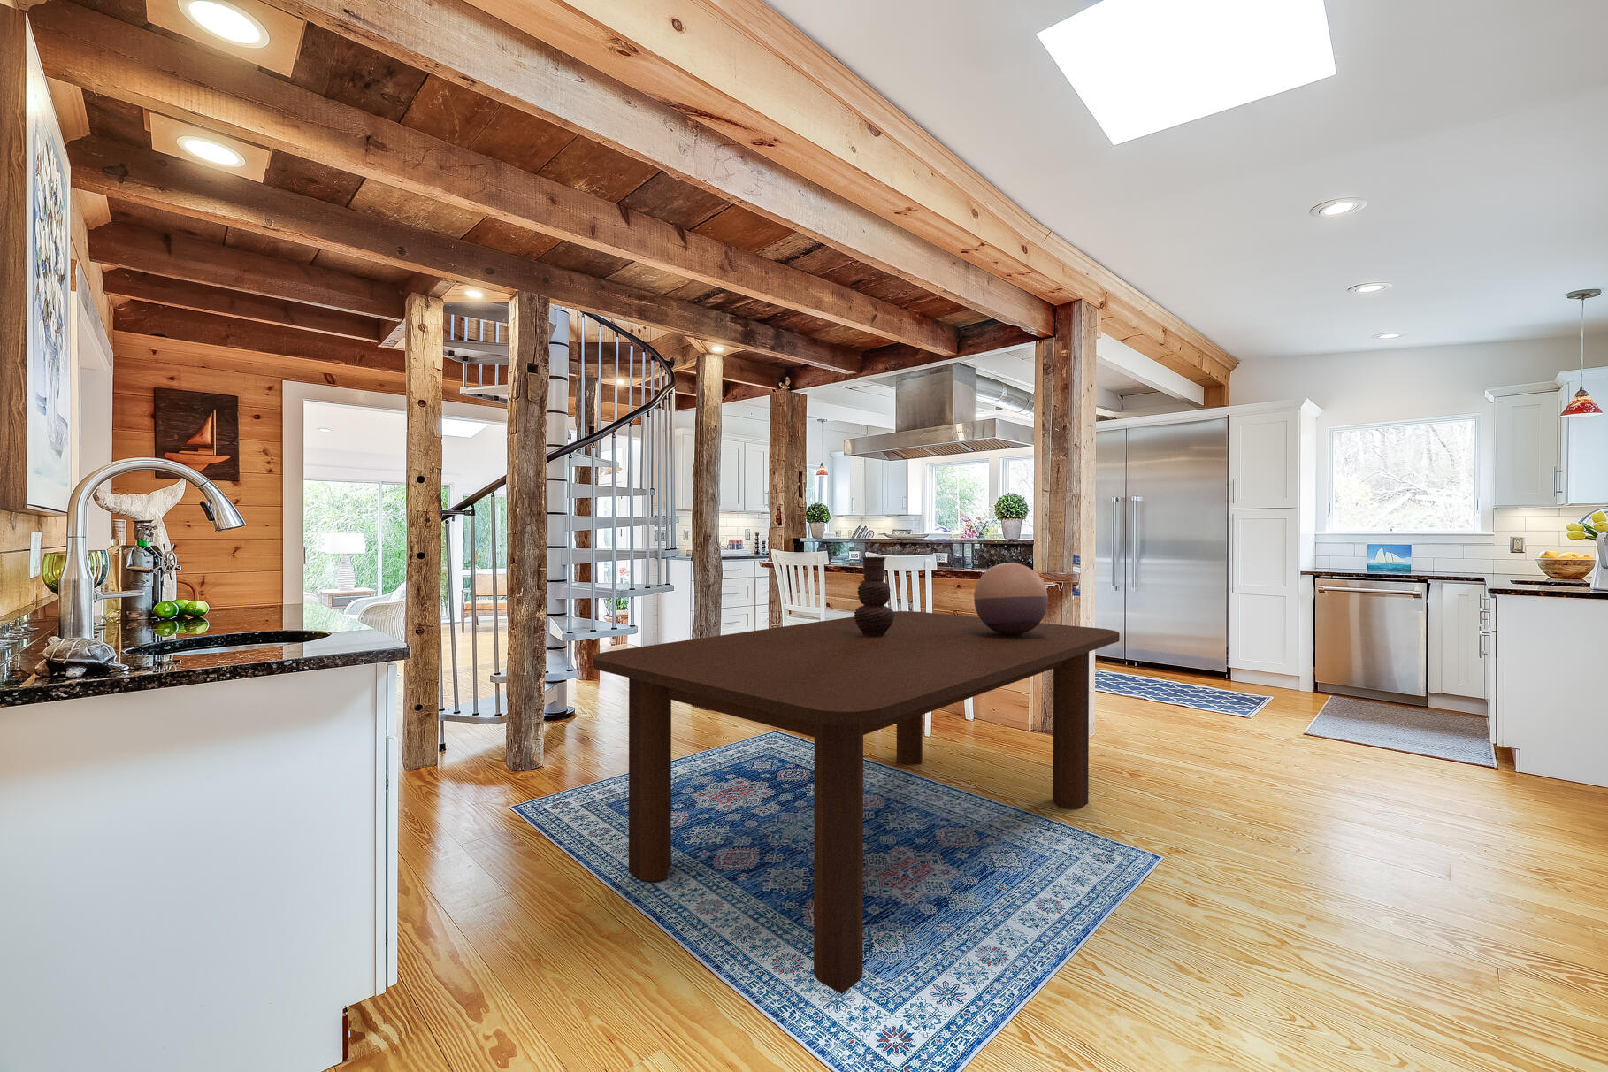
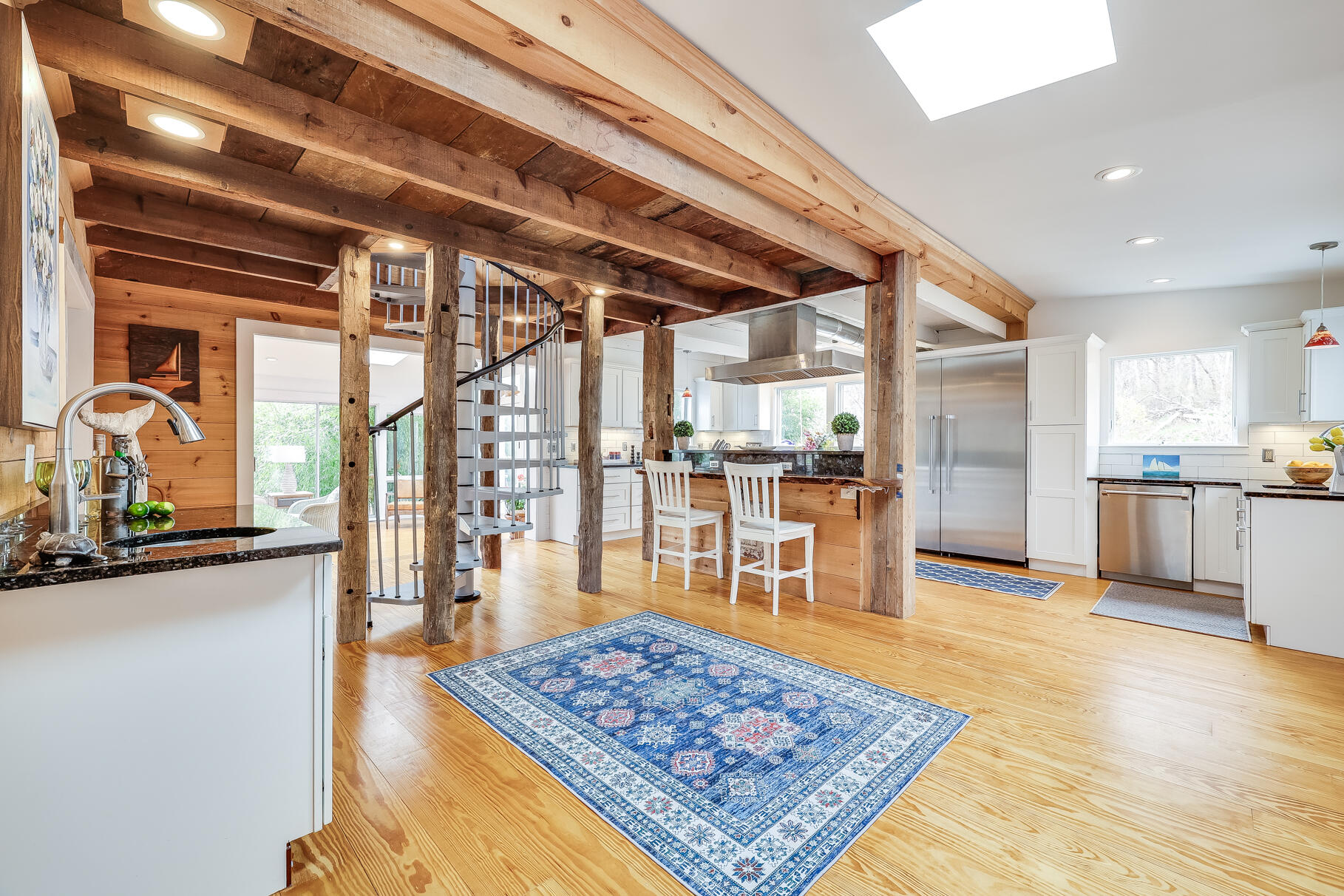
- decorative bowl (1011, 598)
- dining table (881, 729)
- vase (873, 596)
